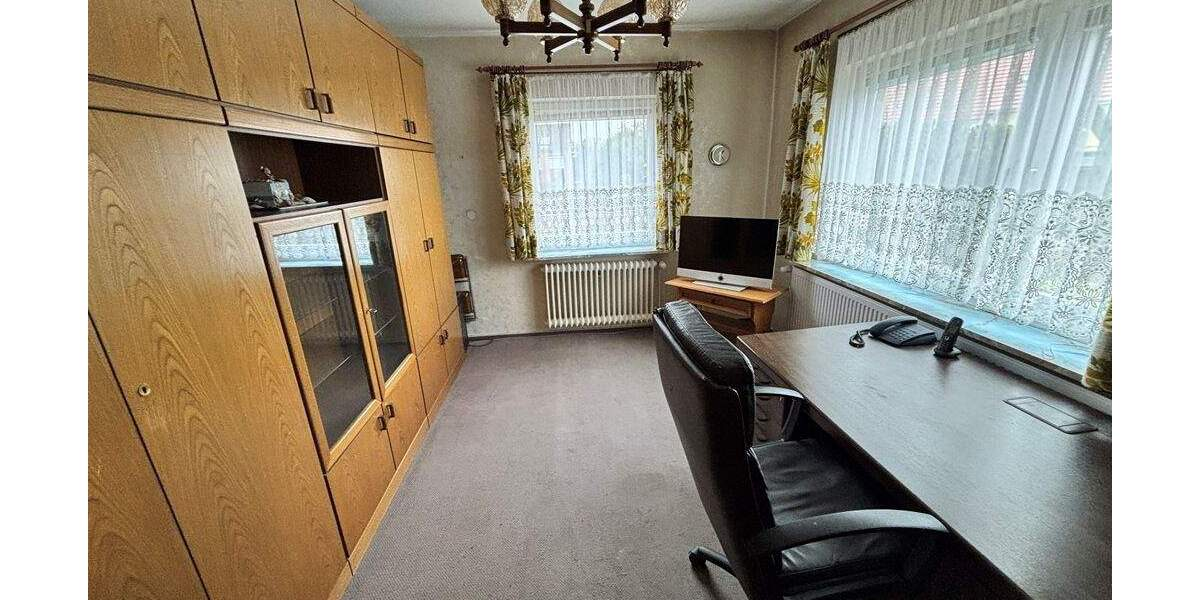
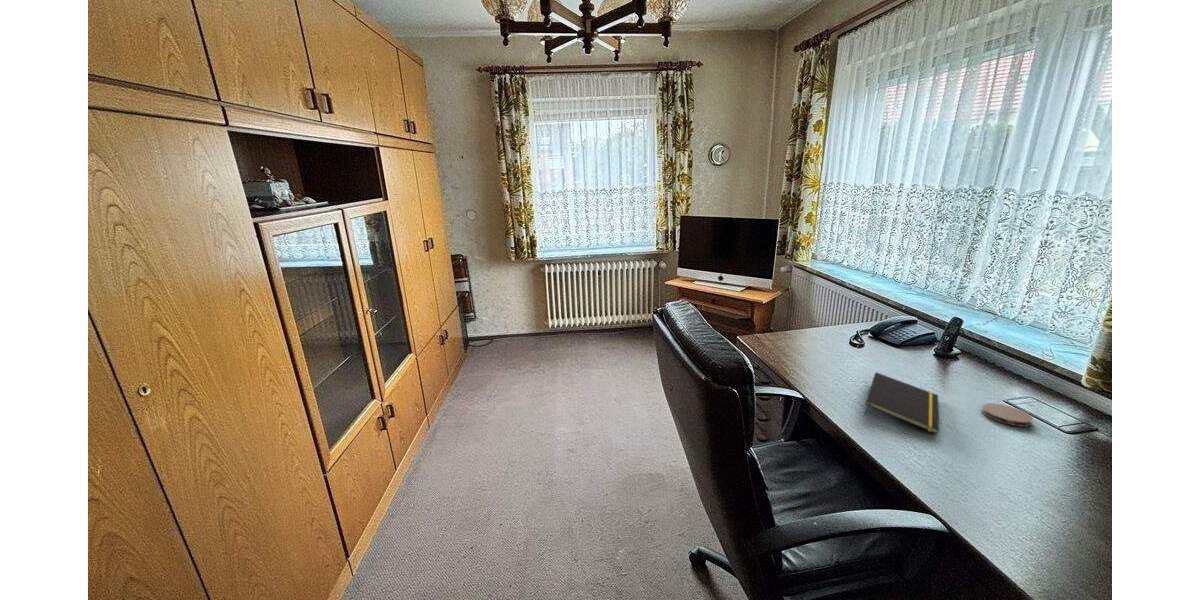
+ notepad (902, 399)
+ coaster (1006, 414)
